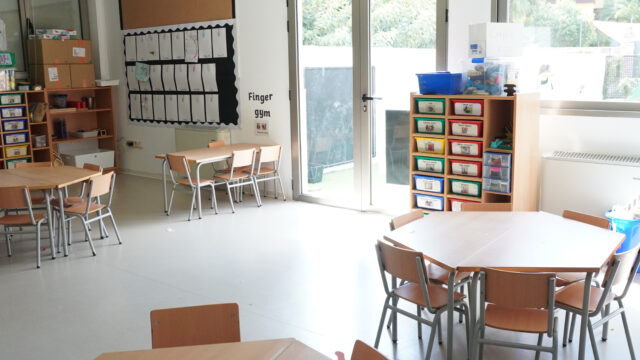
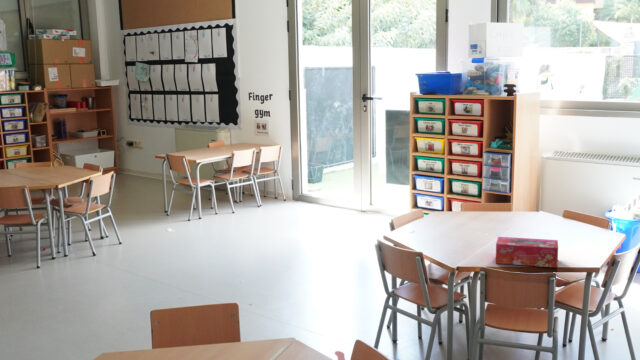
+ tissue box (526, 251)
